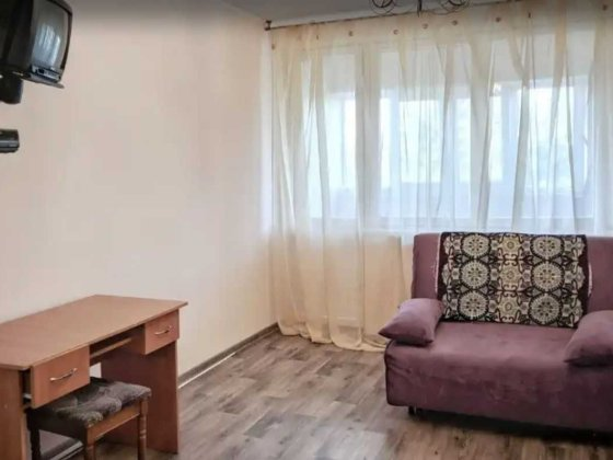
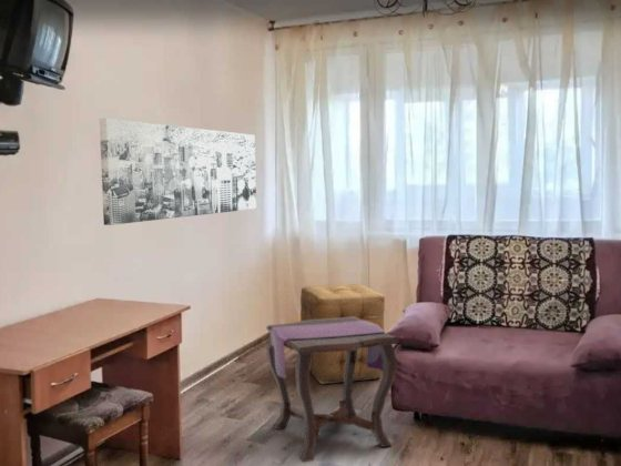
+ ottoman (342, 317)
+ wall art (192, 172)
+ side table (344, 383)
